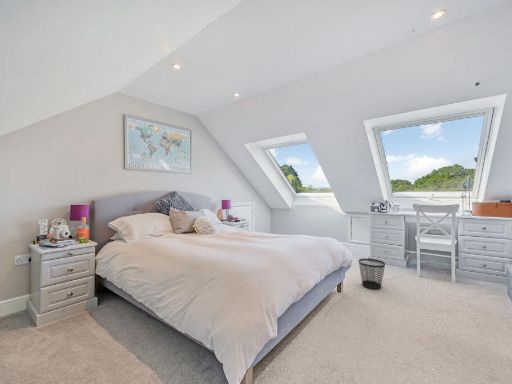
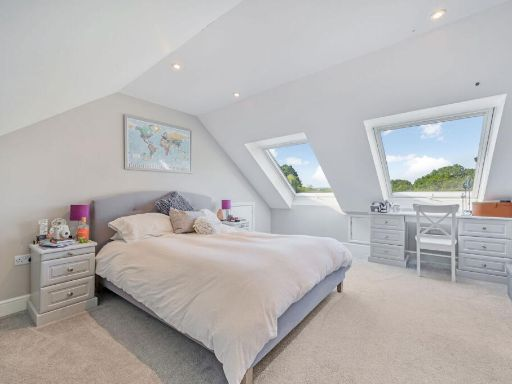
- wastebasket (371, 274)
